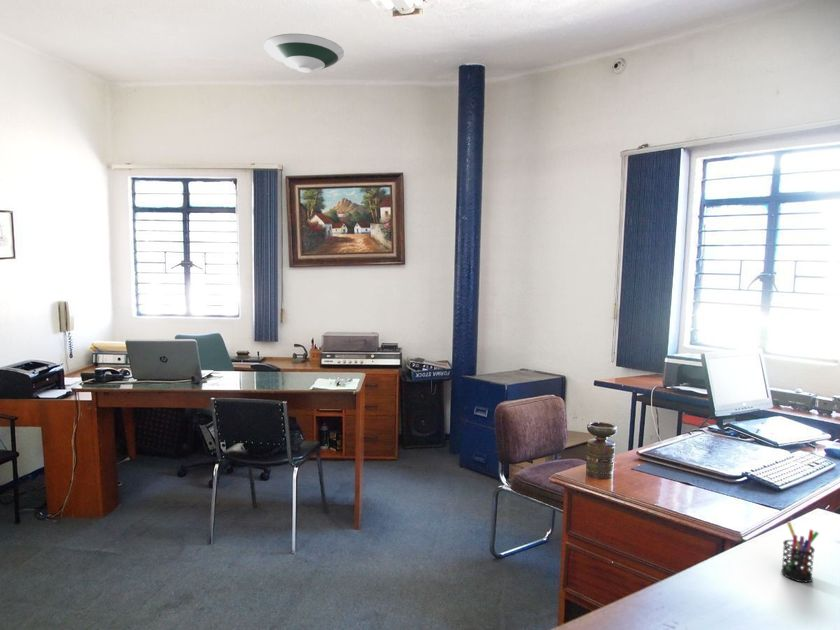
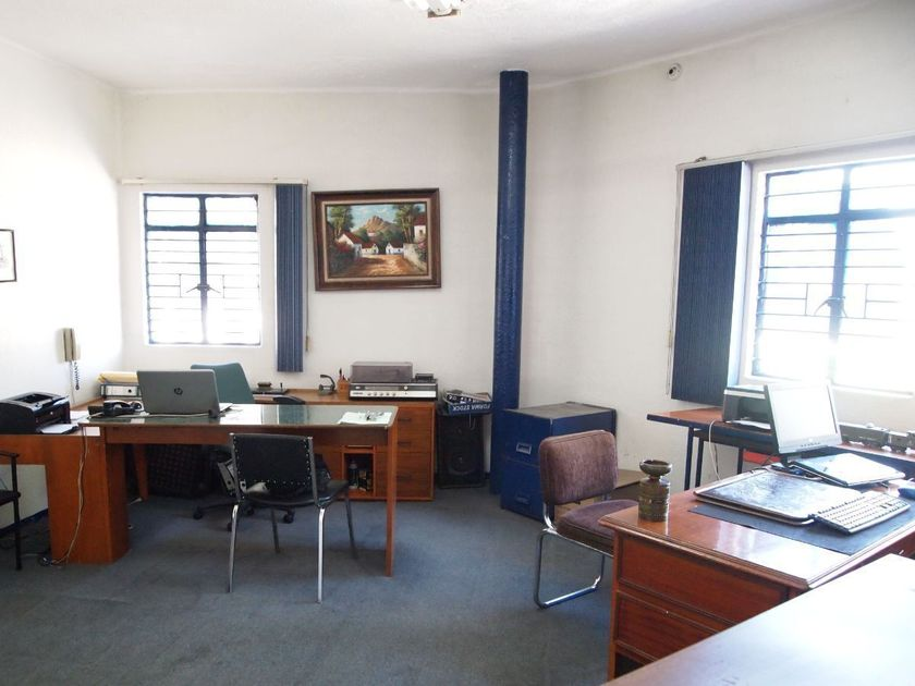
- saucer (304, 60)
- pen holder (802, 550)
